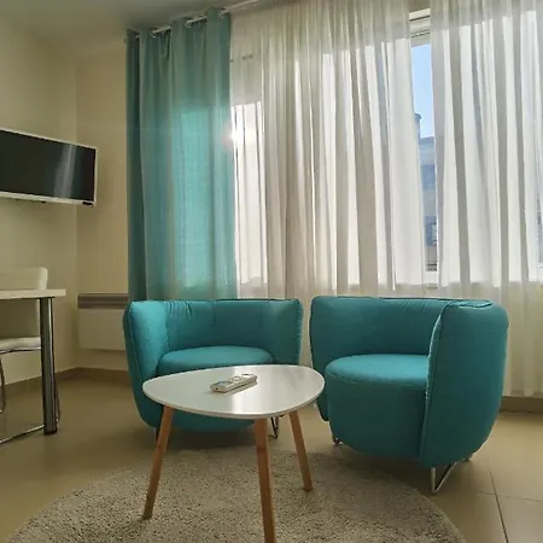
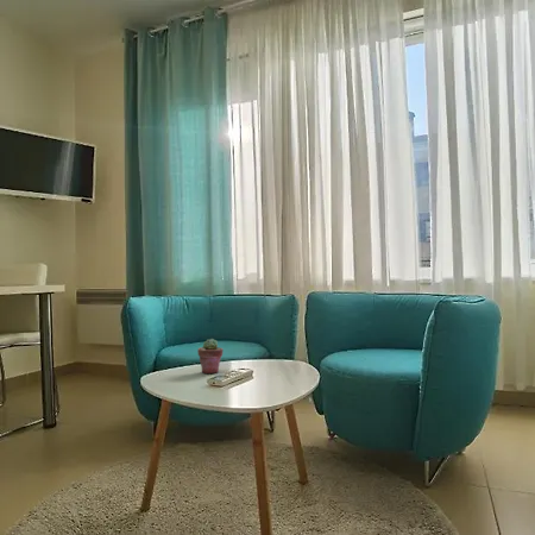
+ potted succulent (210, 354)
